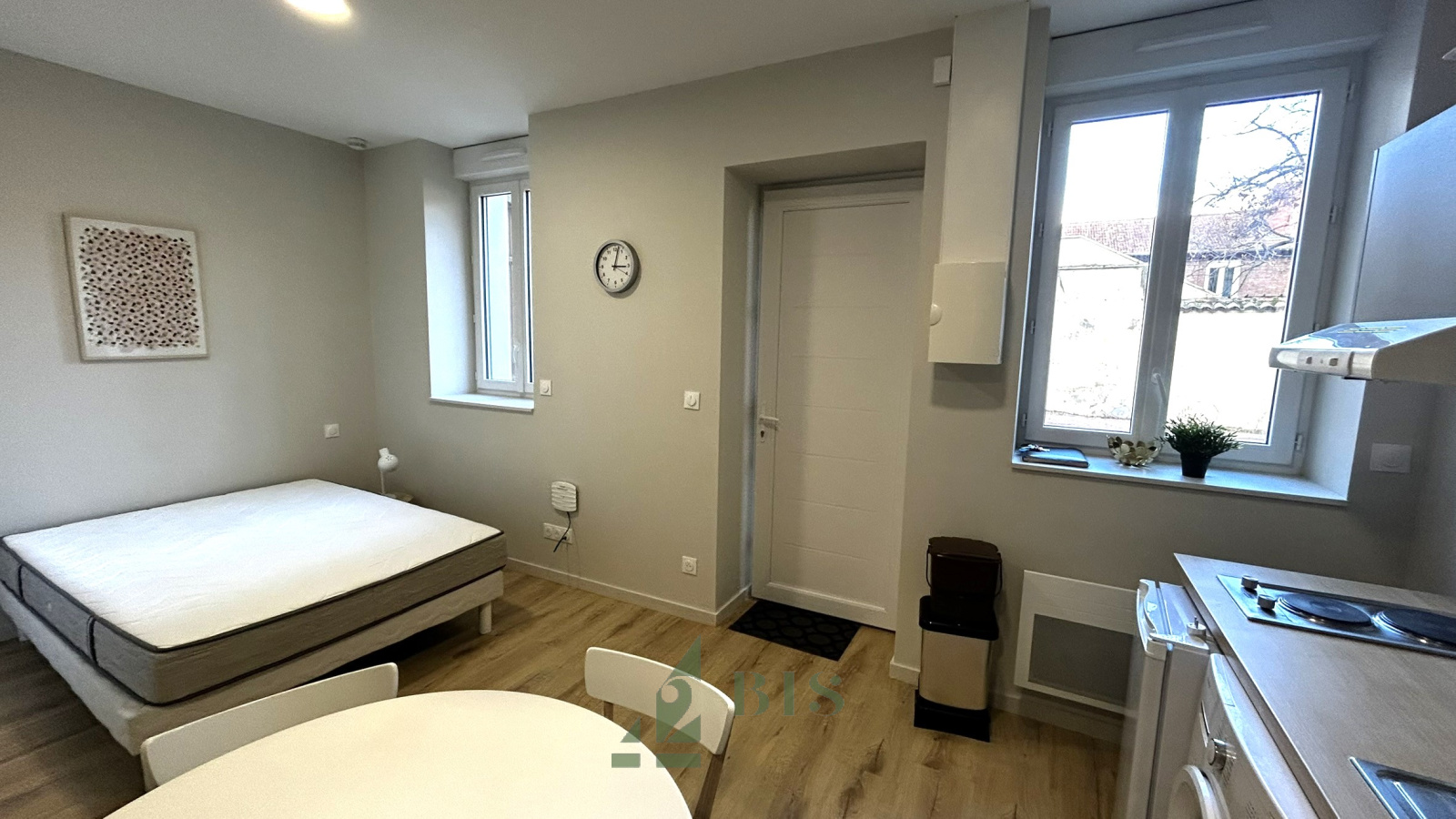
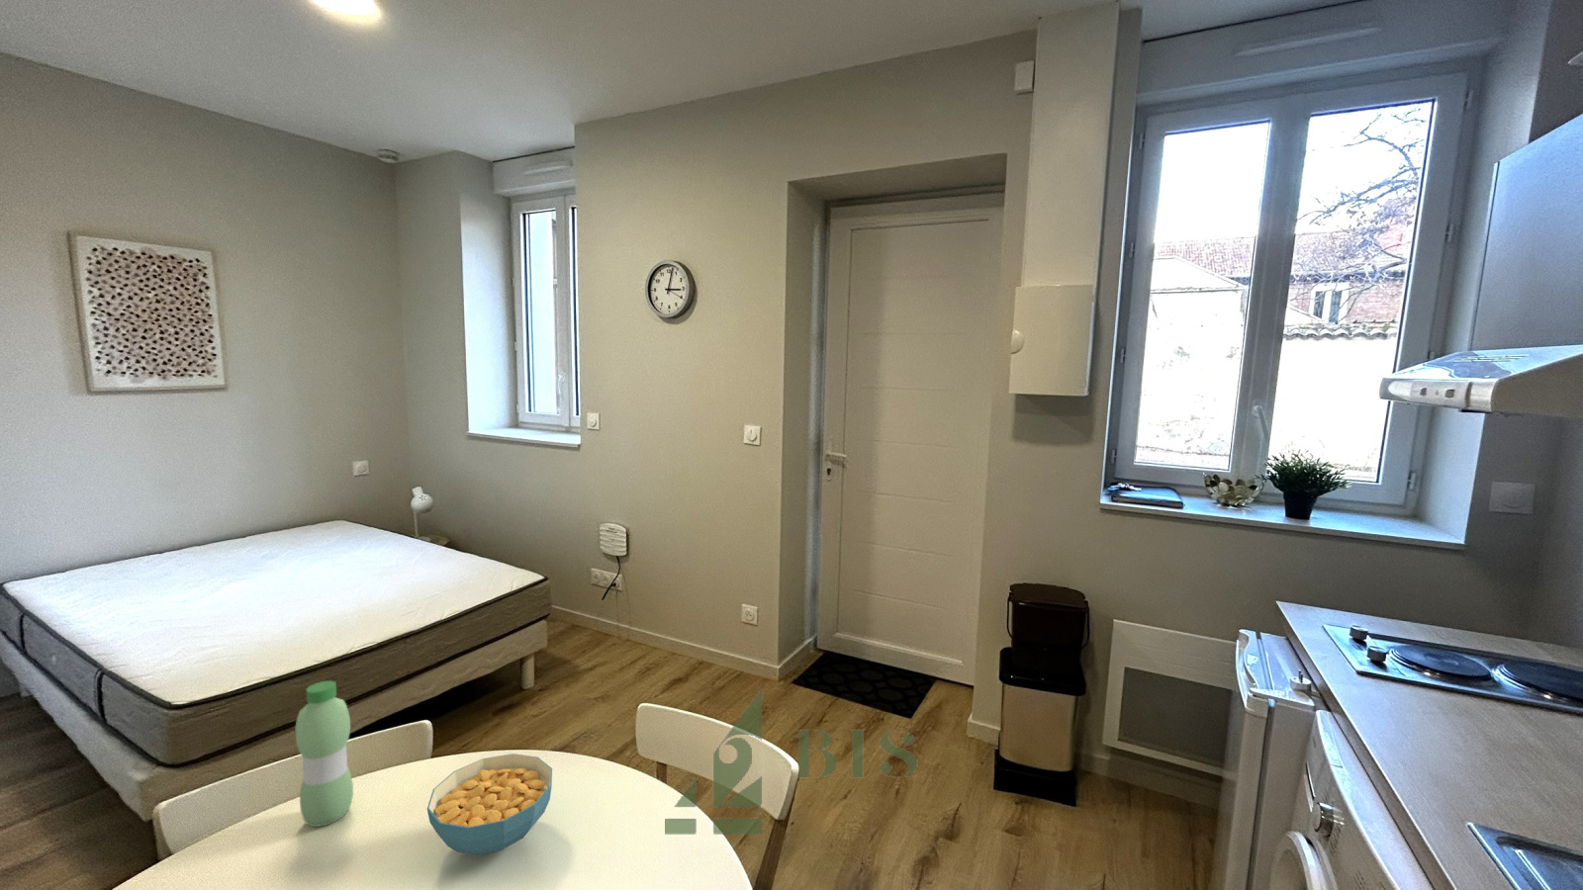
+ water bottle (324, 752)
+ cereal bowl (493, 813)
